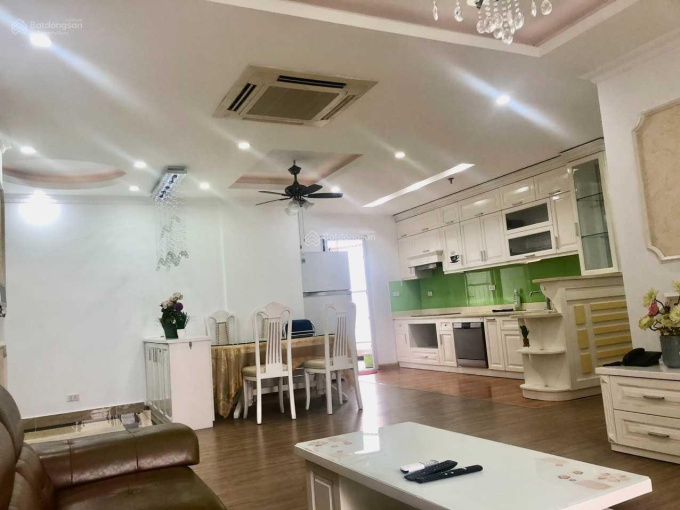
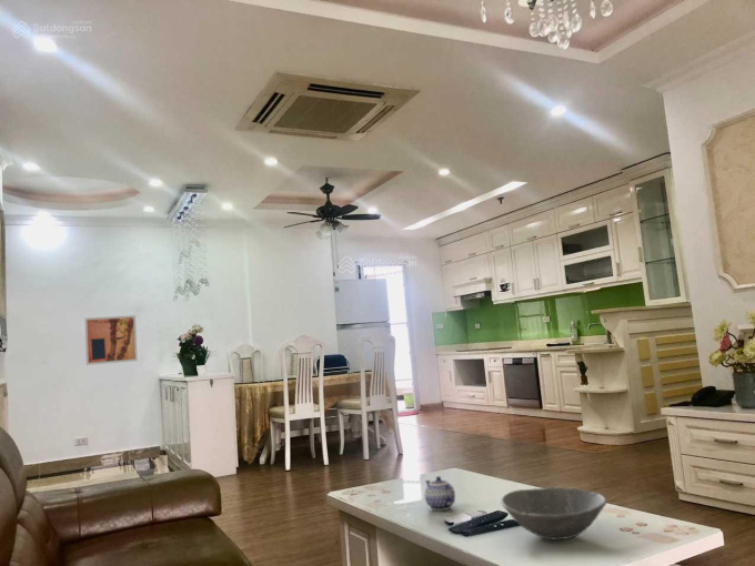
+ teapot (440, 492)
+ wall art (111, 340)
+ bowl (554, 517)
